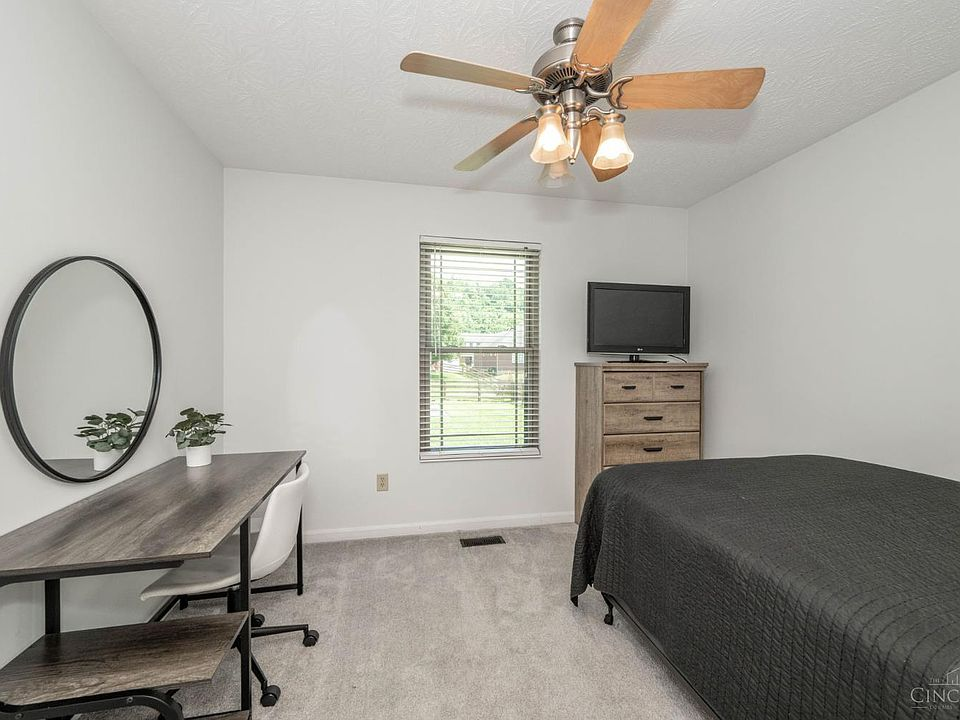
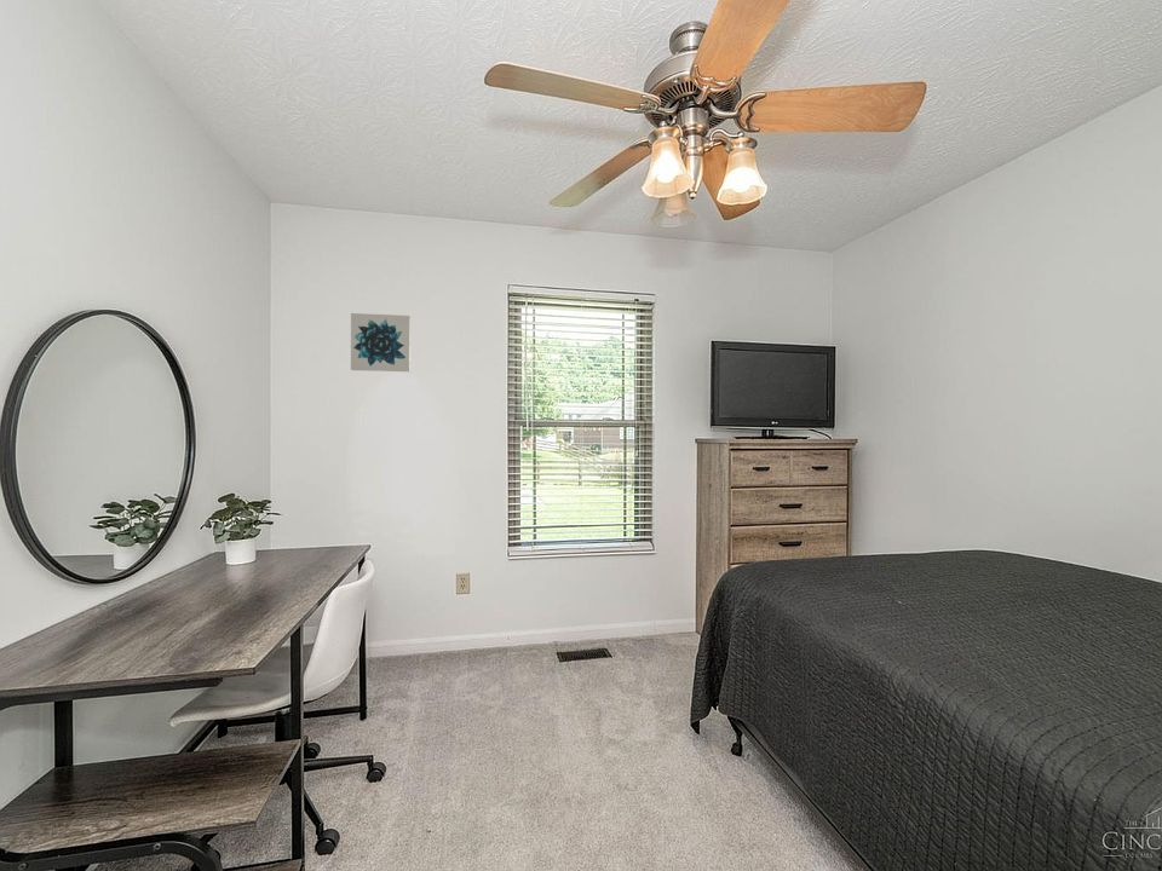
+ wall art (380, 342)
